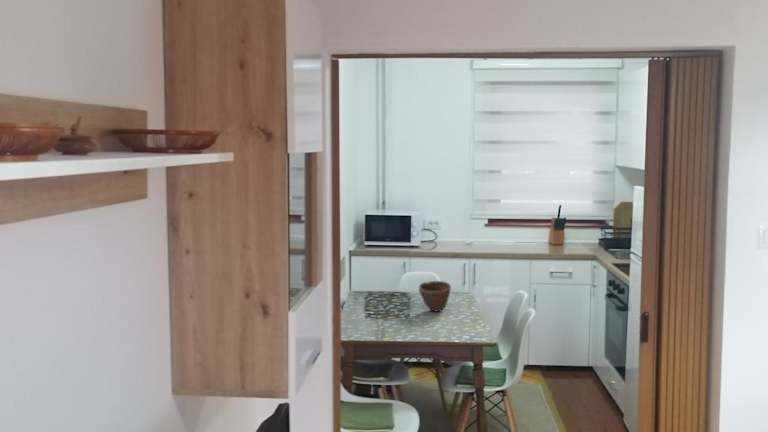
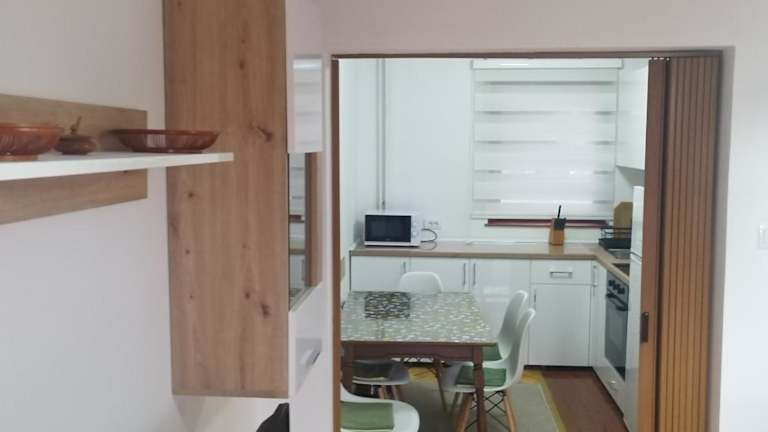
- bowl (434, 297)
